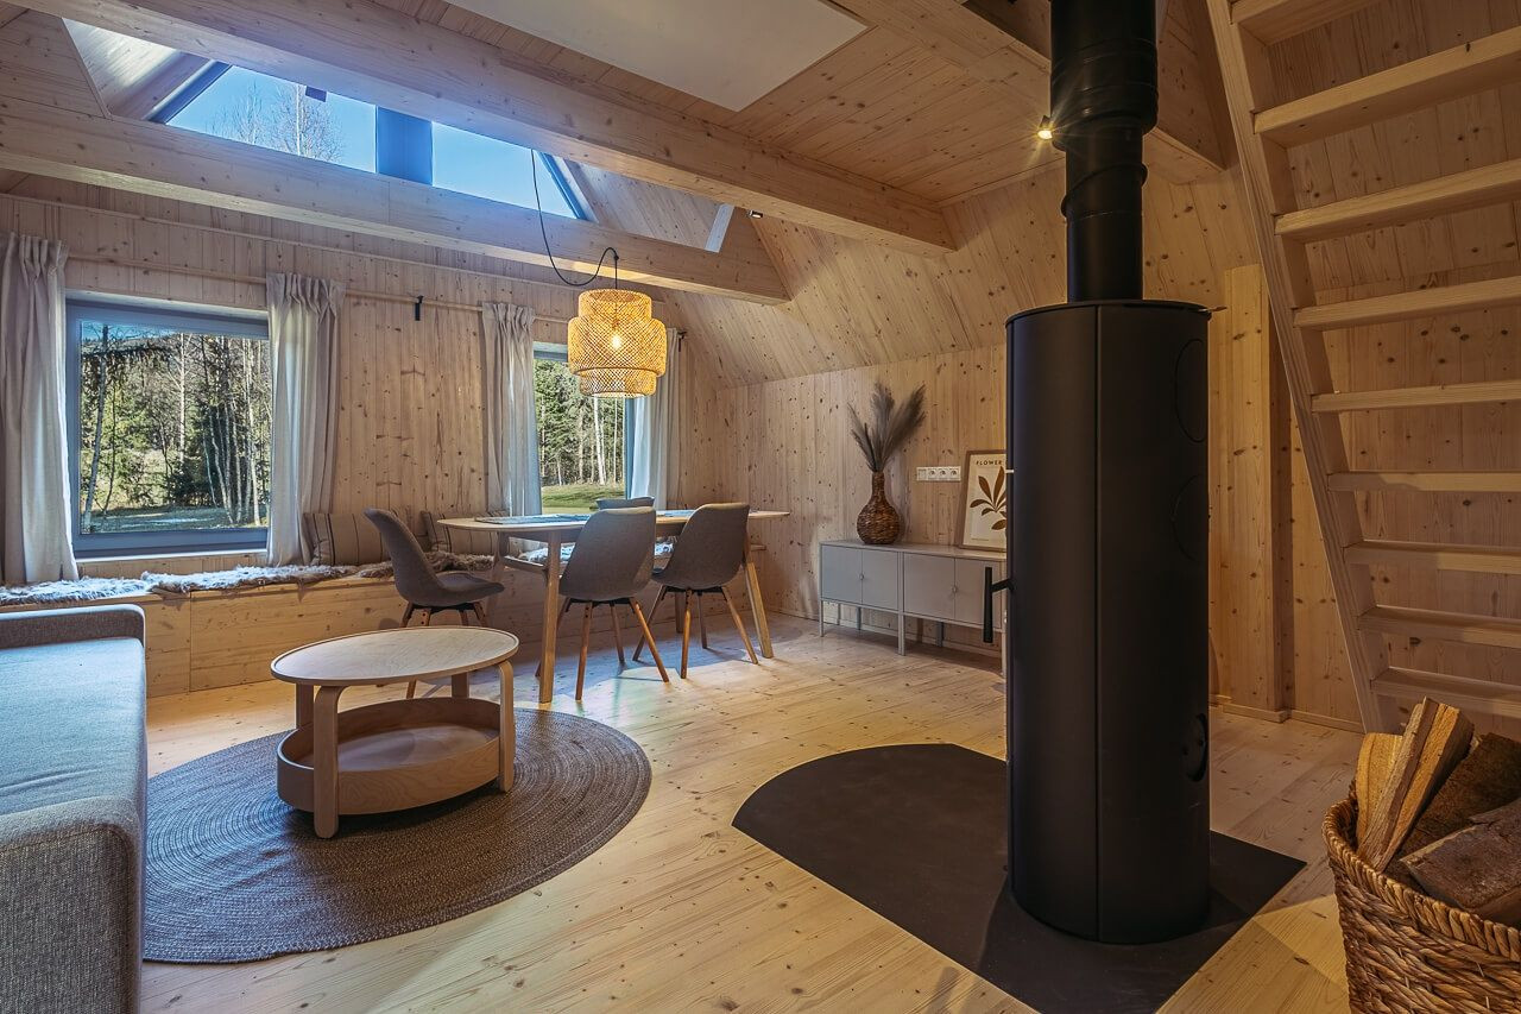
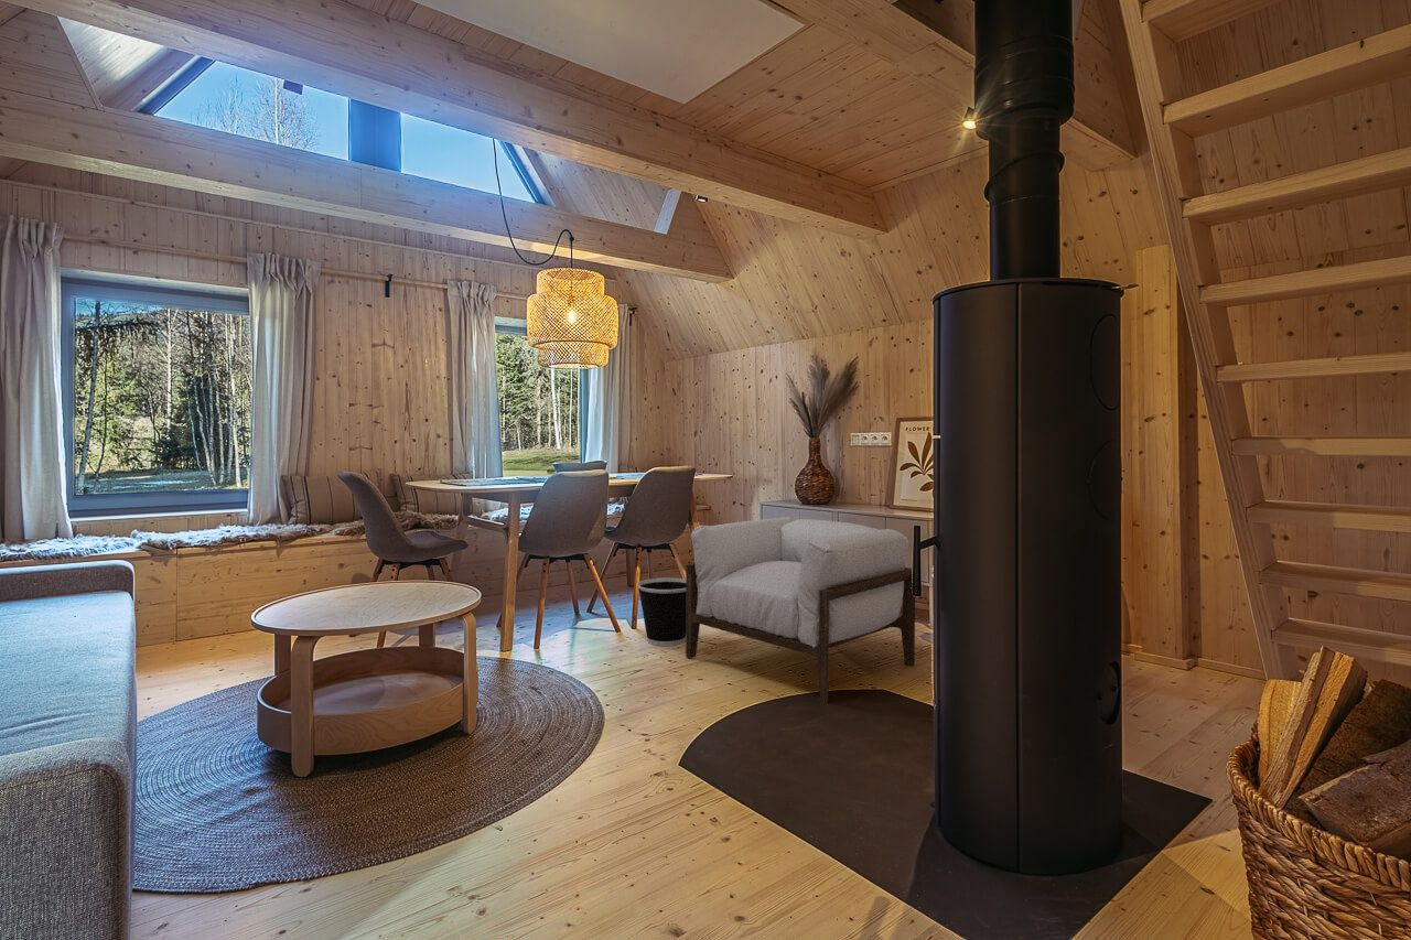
+ armchair (799, 593)
+ wastebasket (666, 612)
